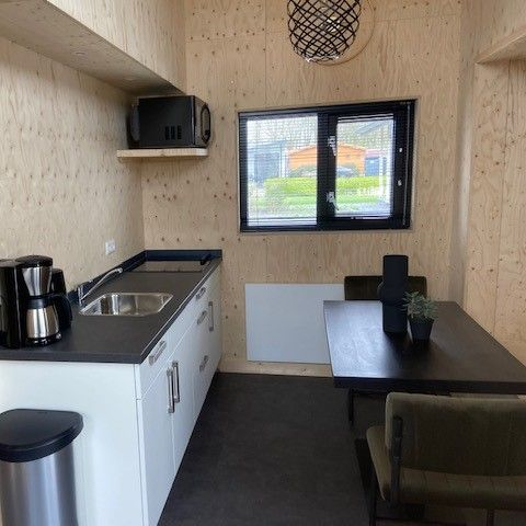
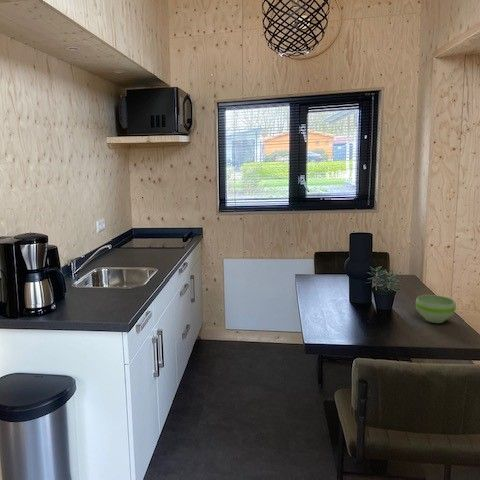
+ bowl (435, 309)
